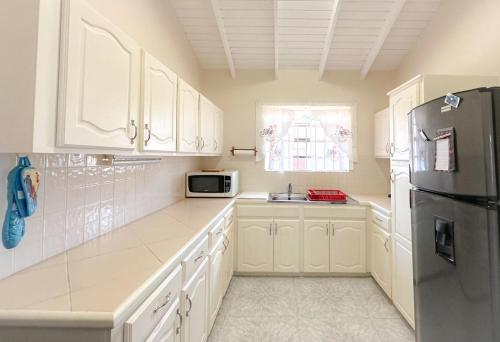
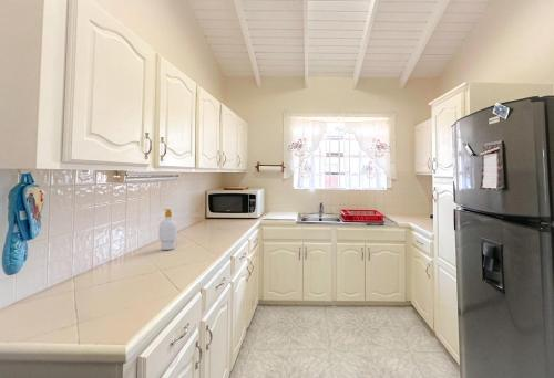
+ soap bottle (167, 229)
